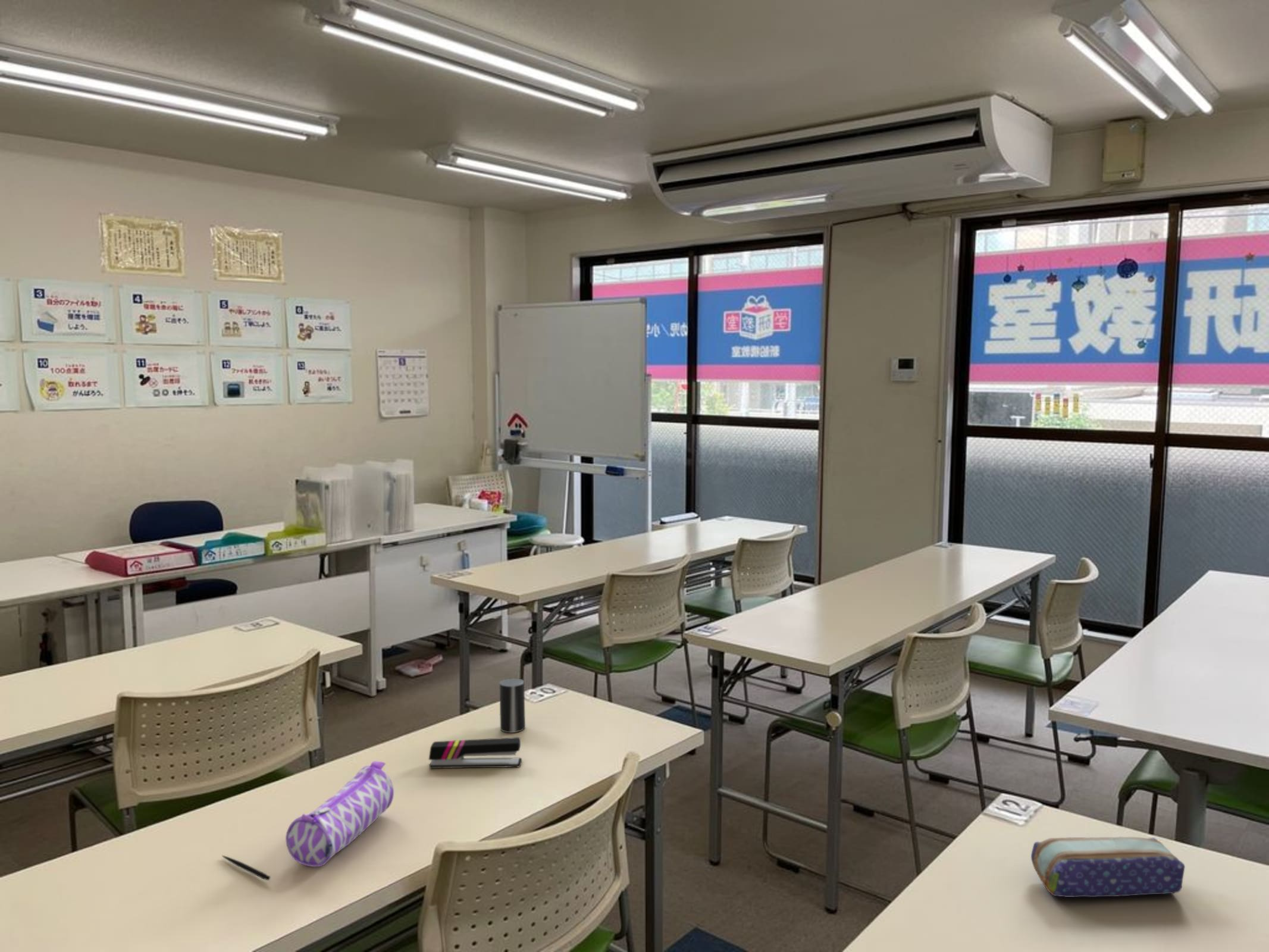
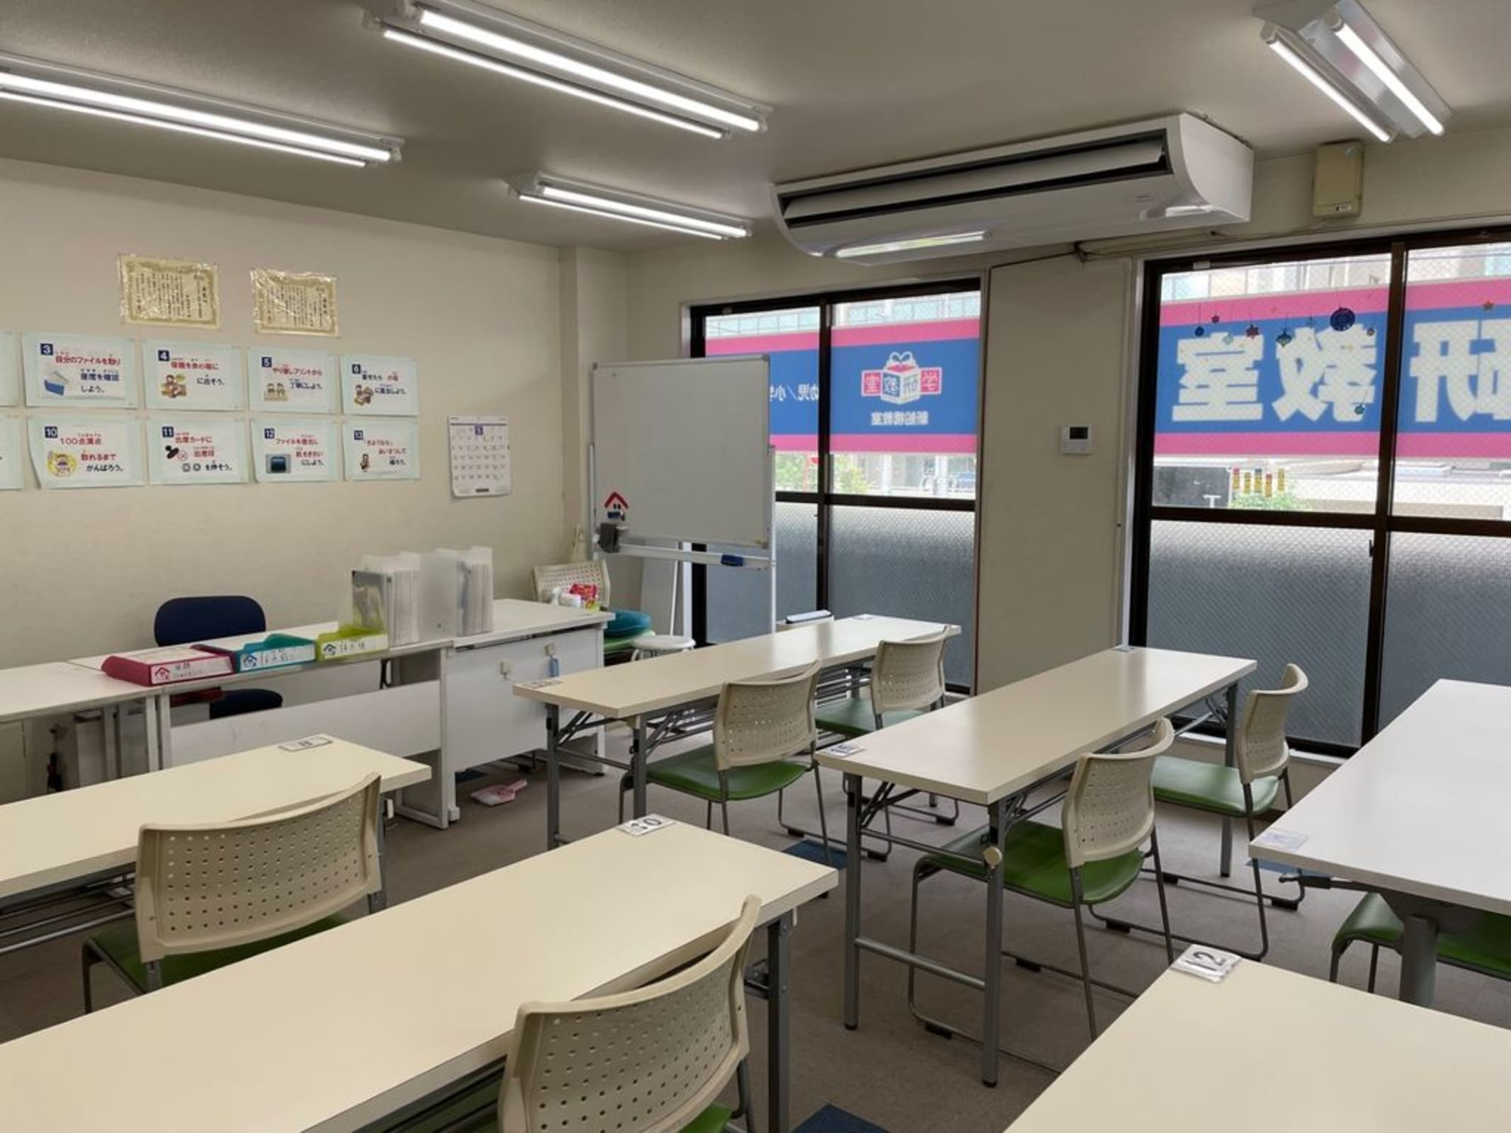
- pencil case (1105, 865)
- cup (510, 703)
- stapler (475, 752)
- pencil case (341, 812)
- pen (245, 866)
